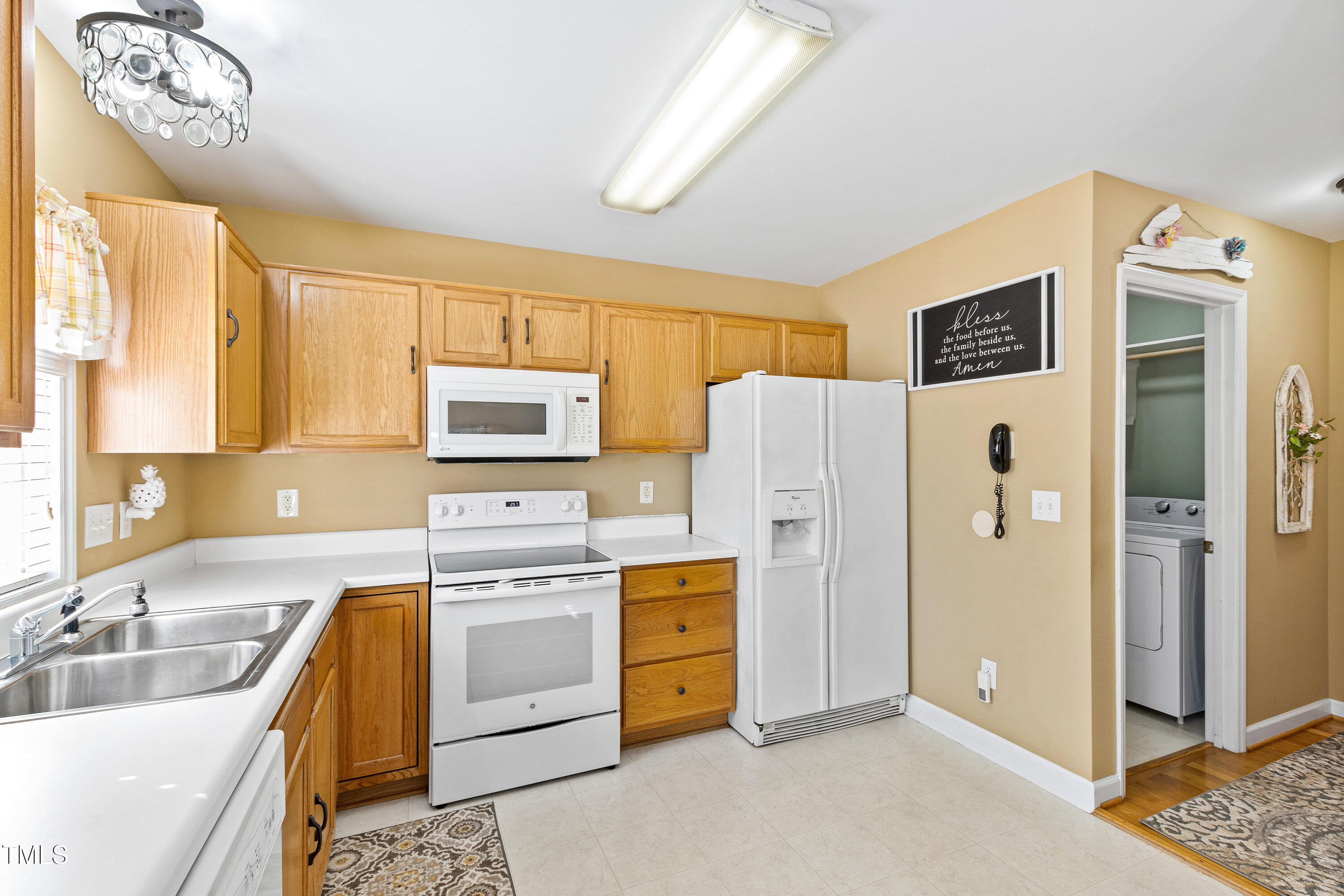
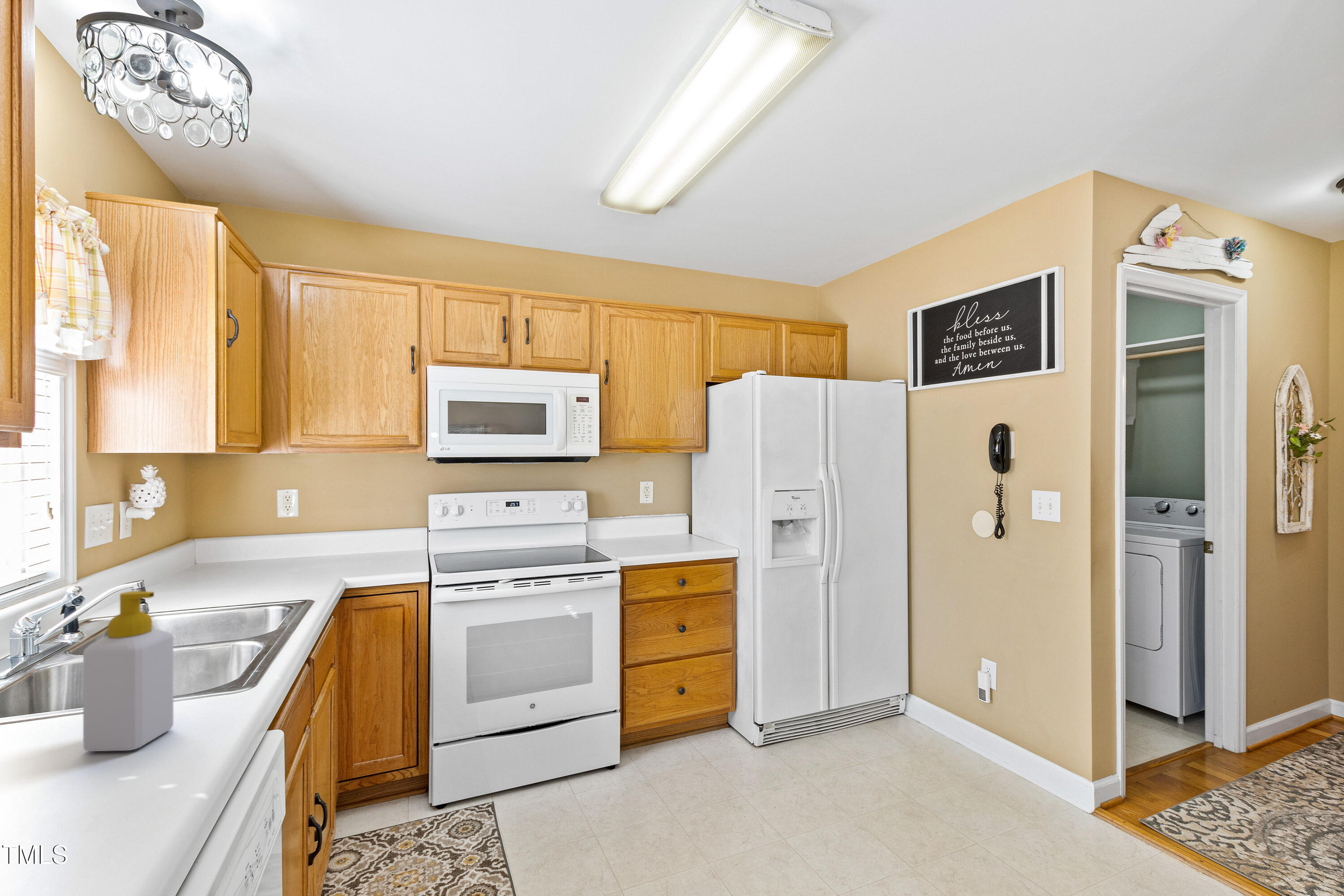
+ soap bottle (130, 666)
